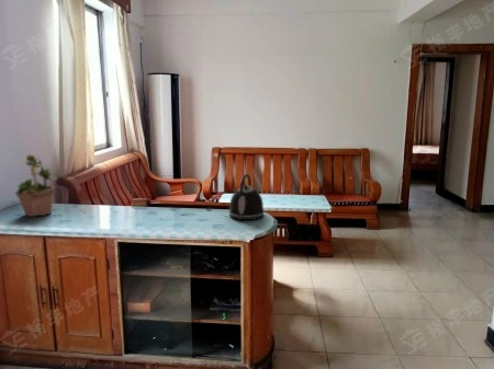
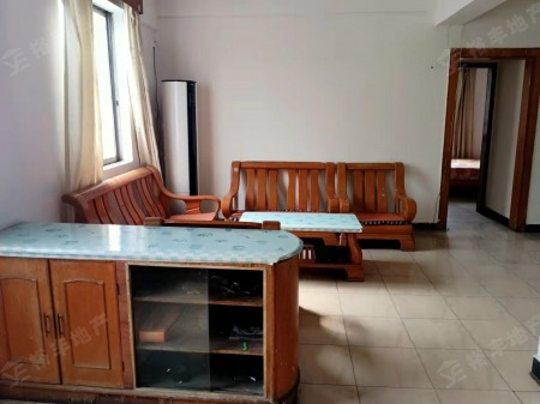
- potted plant (34, 181)
- kettle (246, 195)
